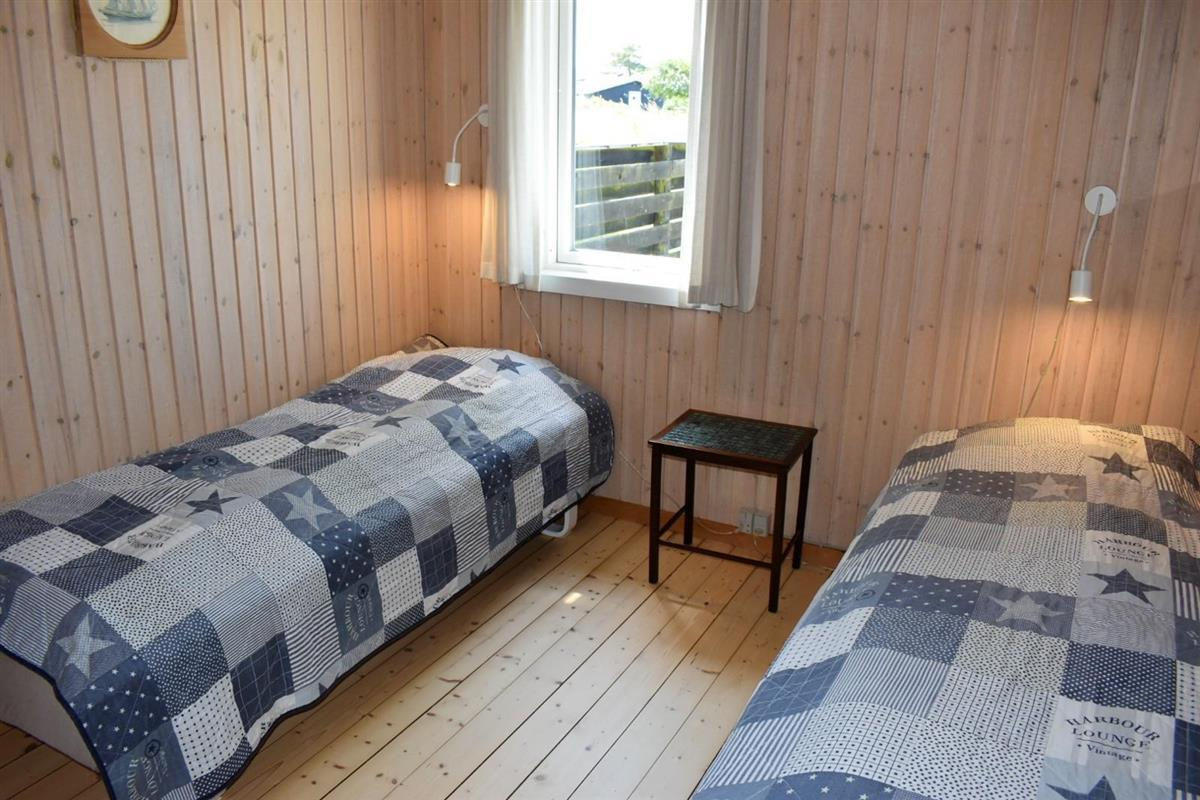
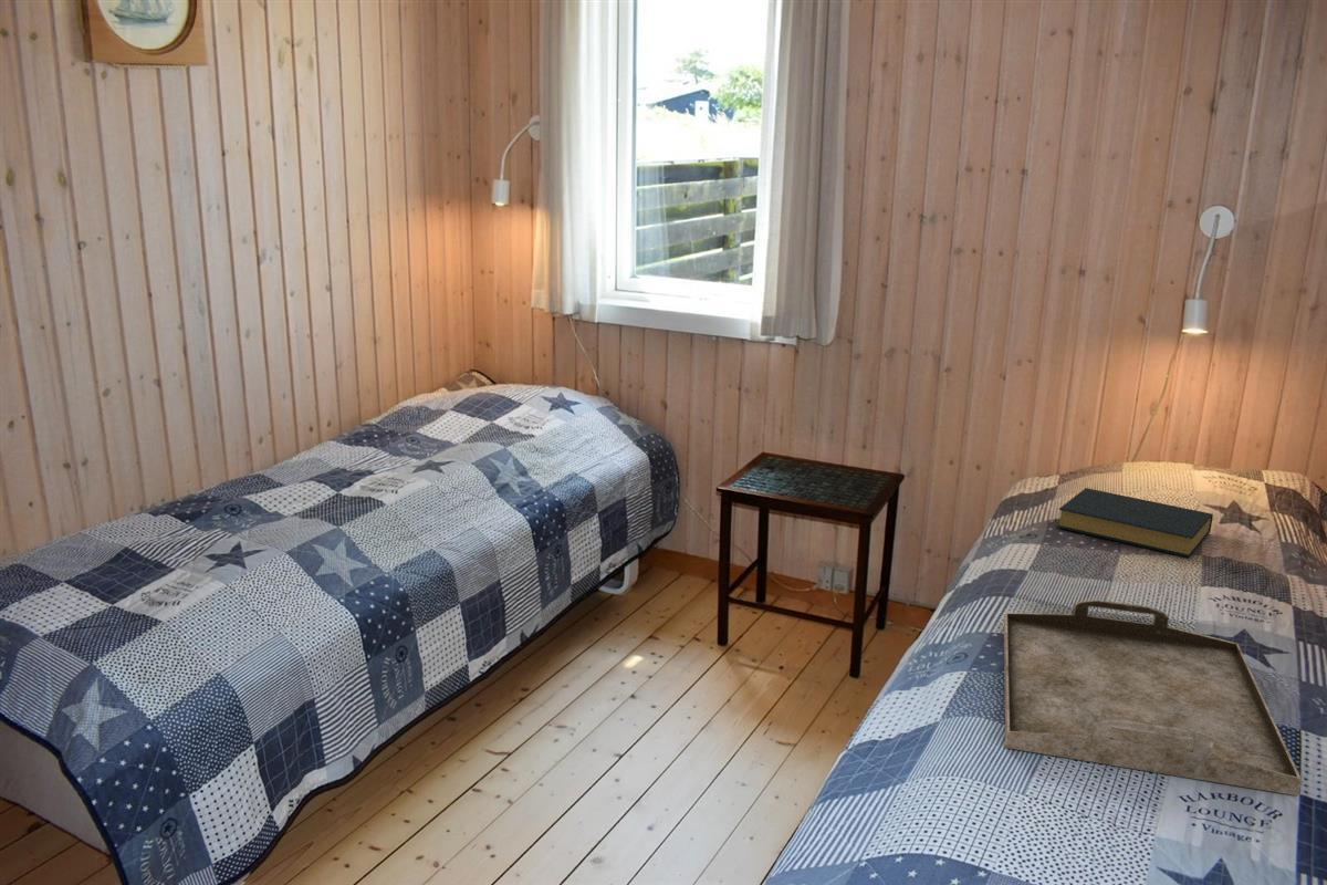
+ serving tray (1132, 677)
+ hardback book (1135, 520)
